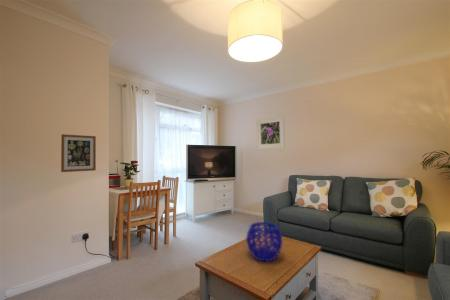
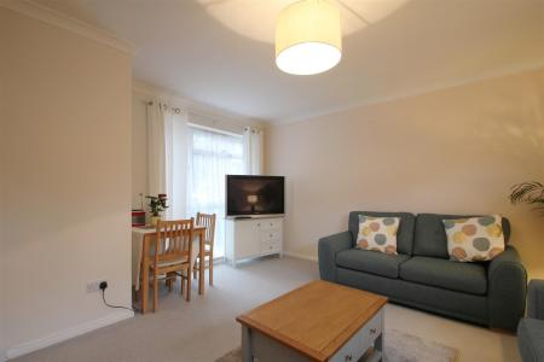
- decorative bowl (264, 240)
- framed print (270, 133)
- wall art (79, 153)
